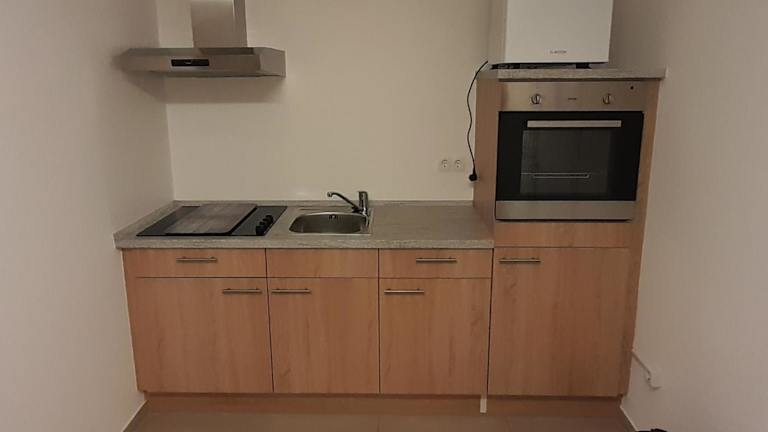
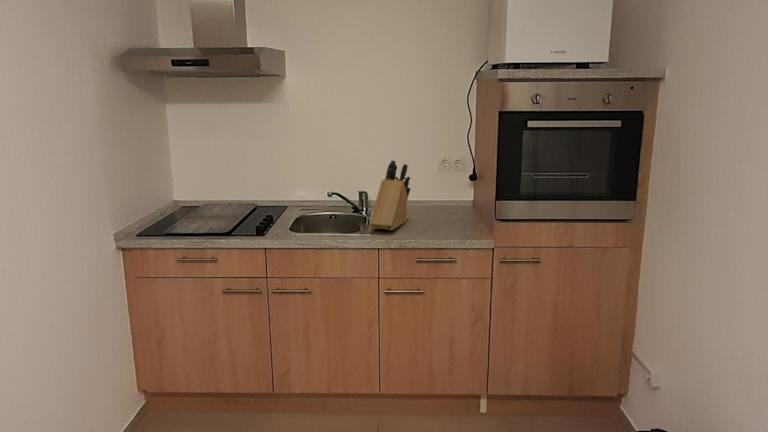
+ knife block (391, 193)
